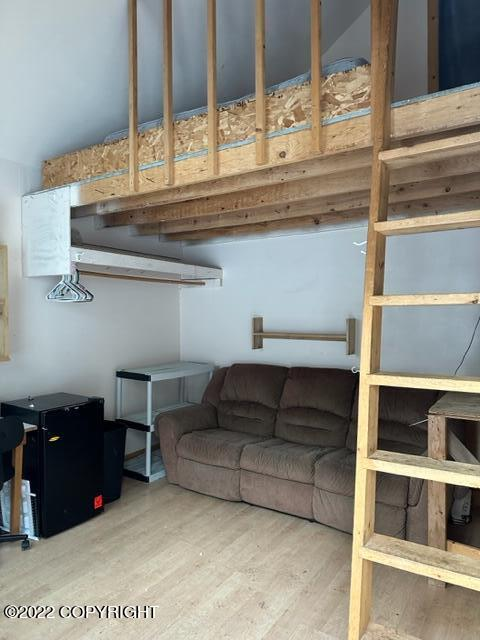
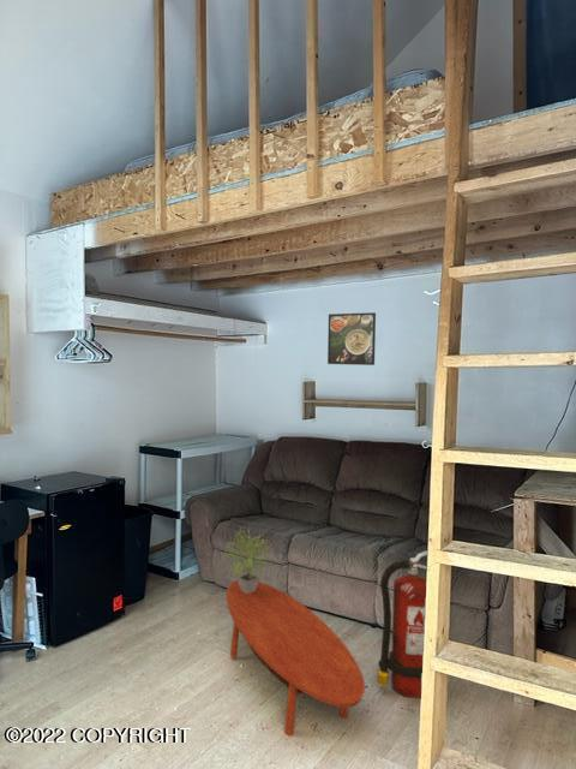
+ potted plant (248, 560)
+ coffee table (283, 656)
+ fire extinguisher (406, 620)
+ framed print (350, 339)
